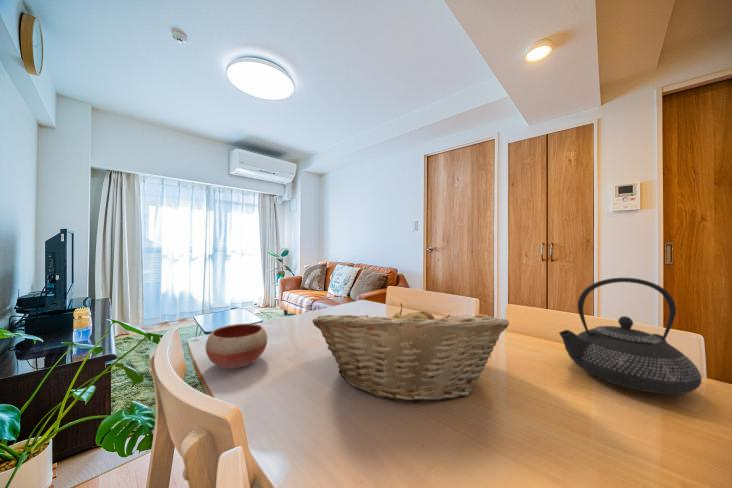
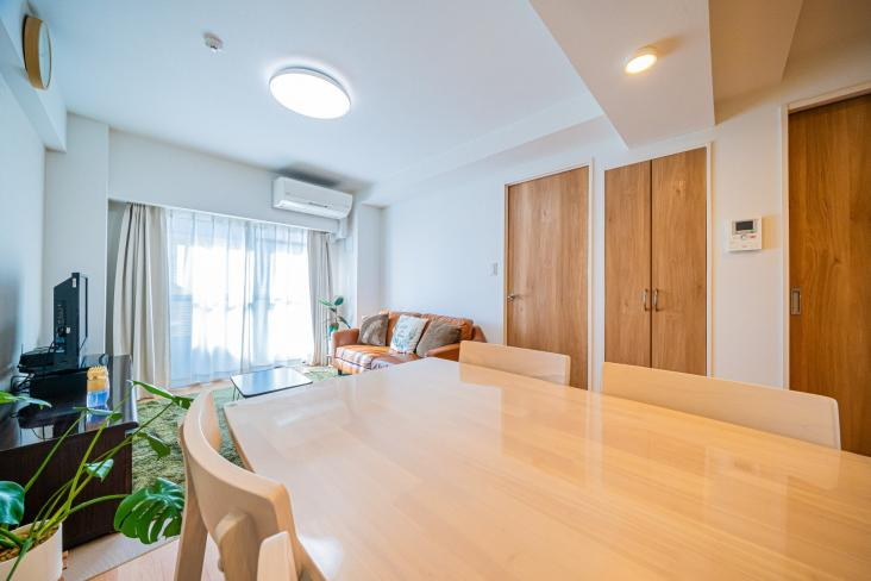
- bowl (237, 346)
- fruit basket (405, 338)
- teapot (618, 327)
